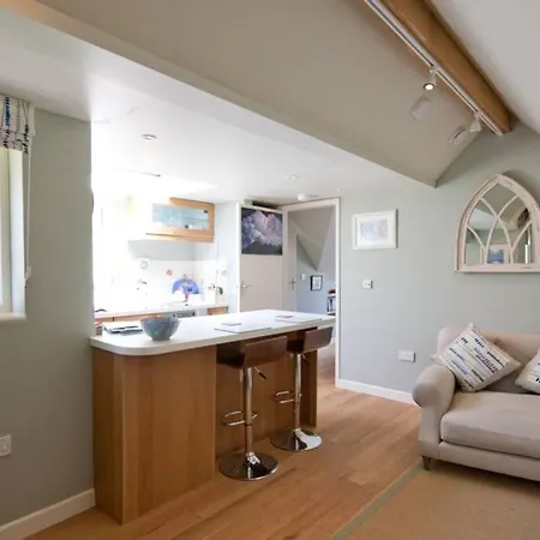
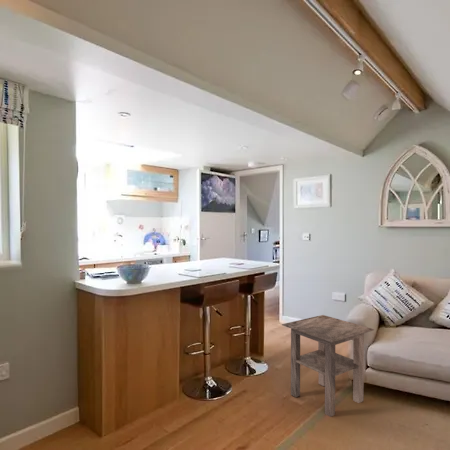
+ side table (326, 361)
